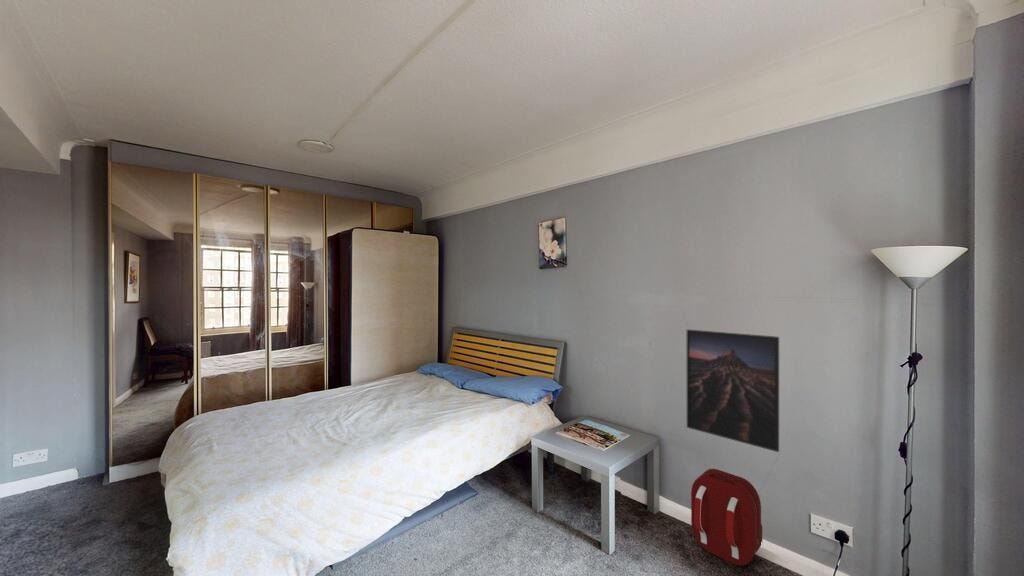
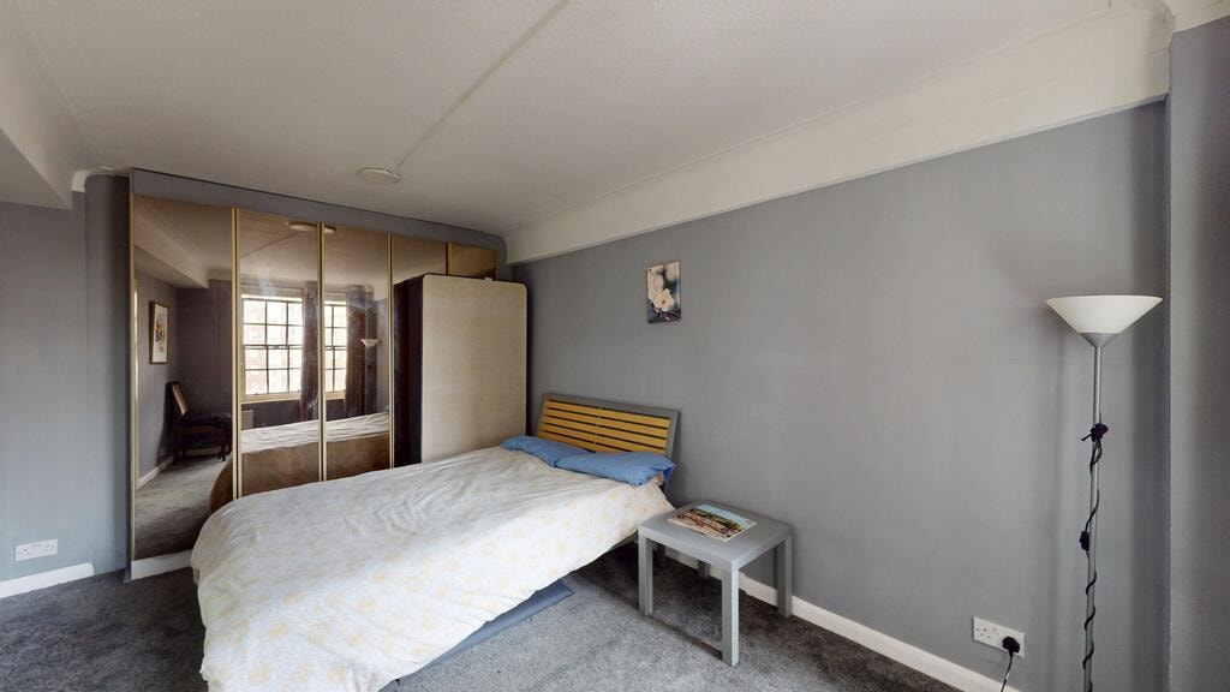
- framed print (729, 385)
- backpack (722, 512)
